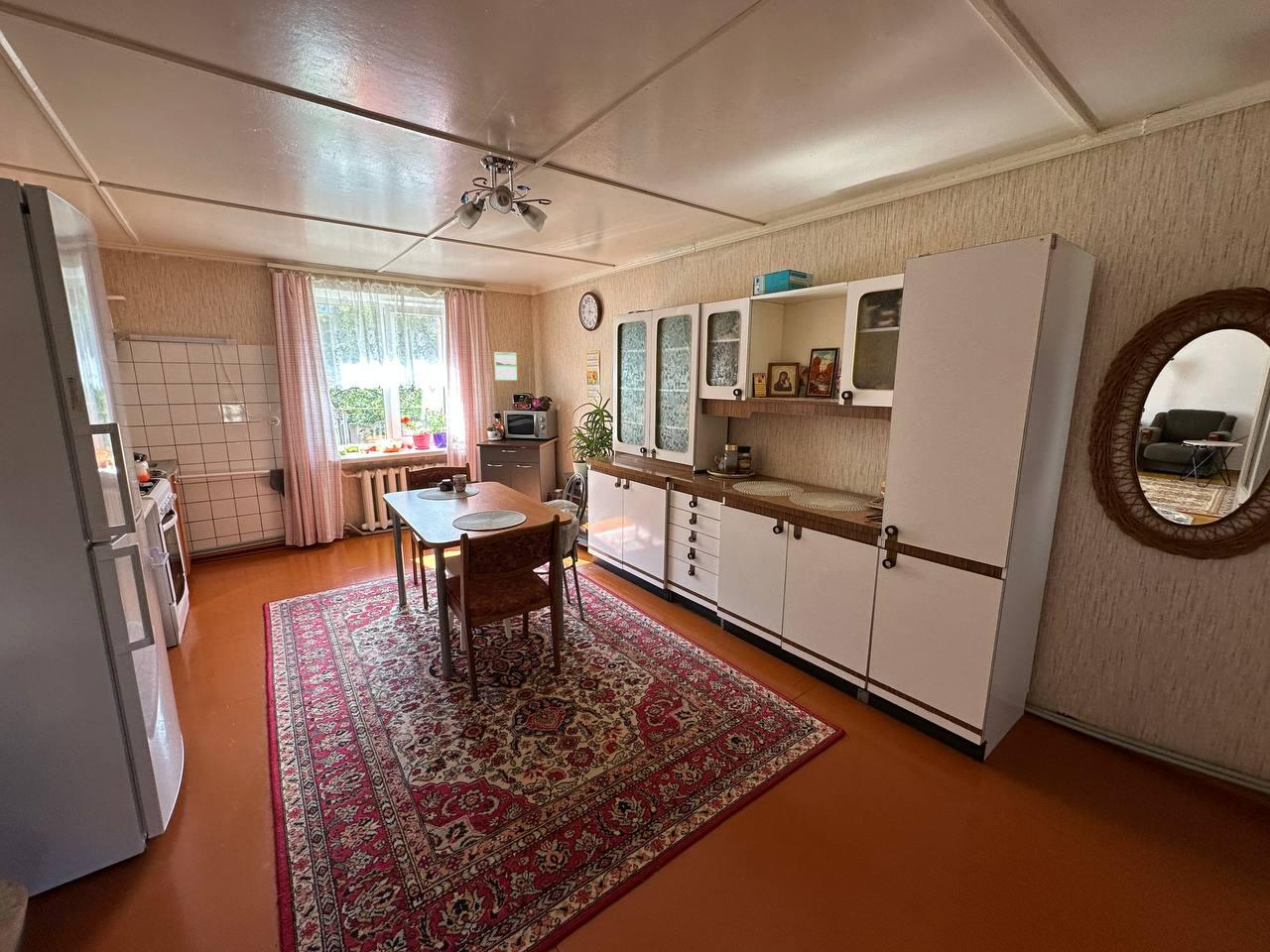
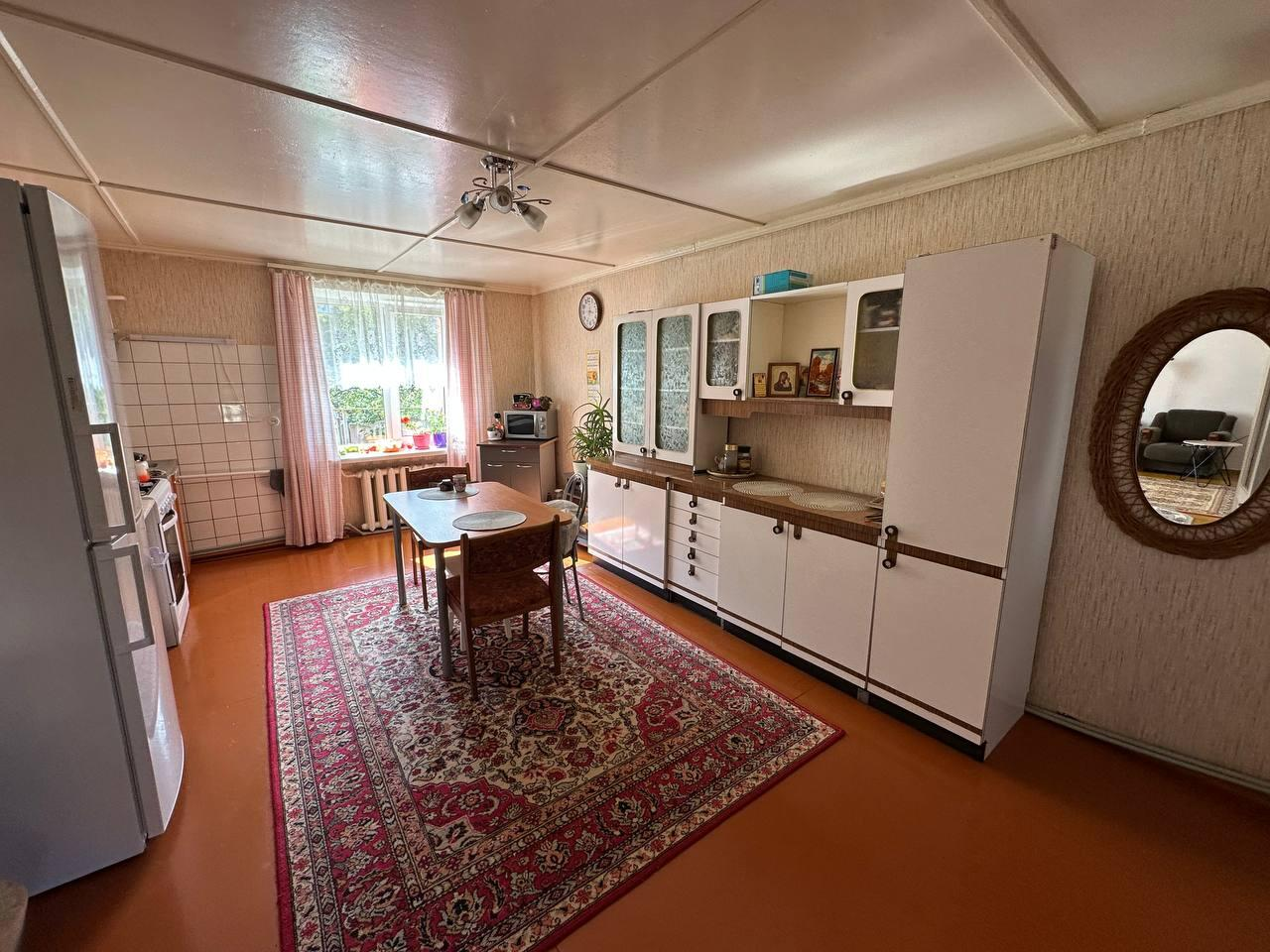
- calendar (506, 366)
